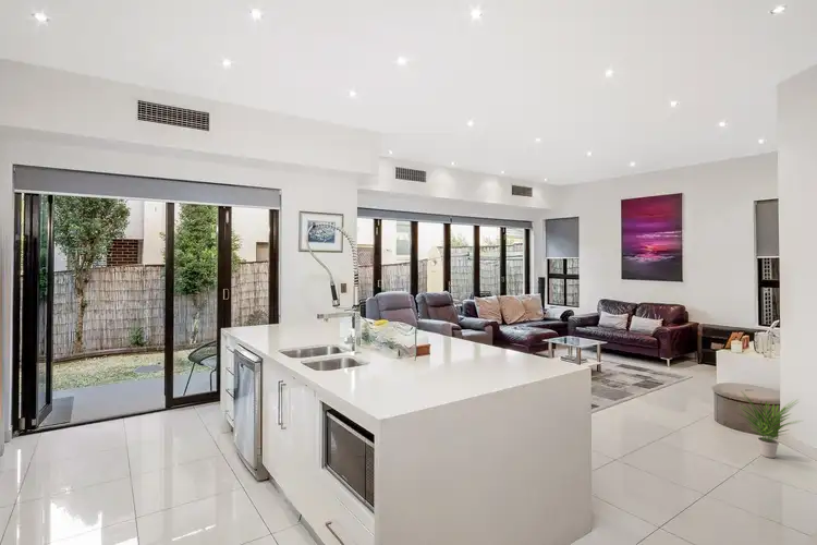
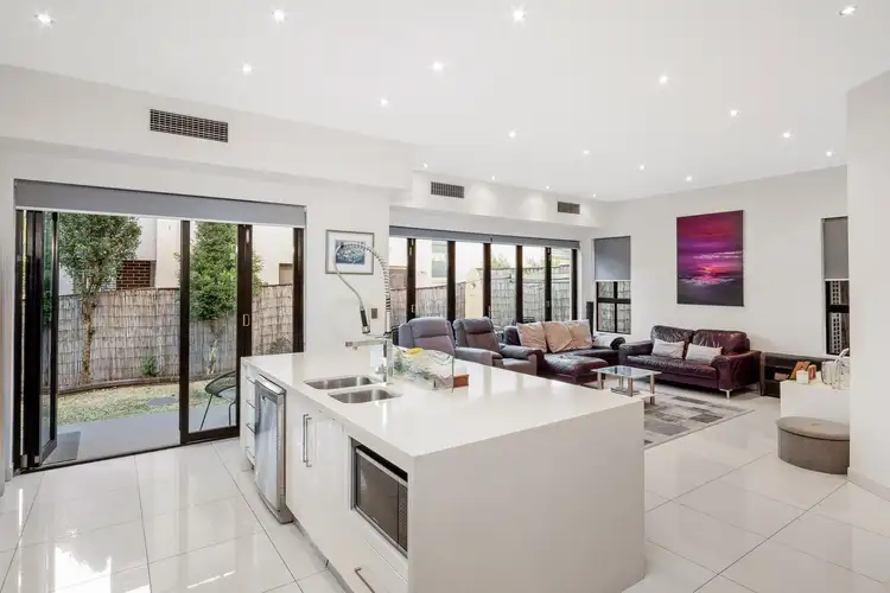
- potted plant (766, 424)
